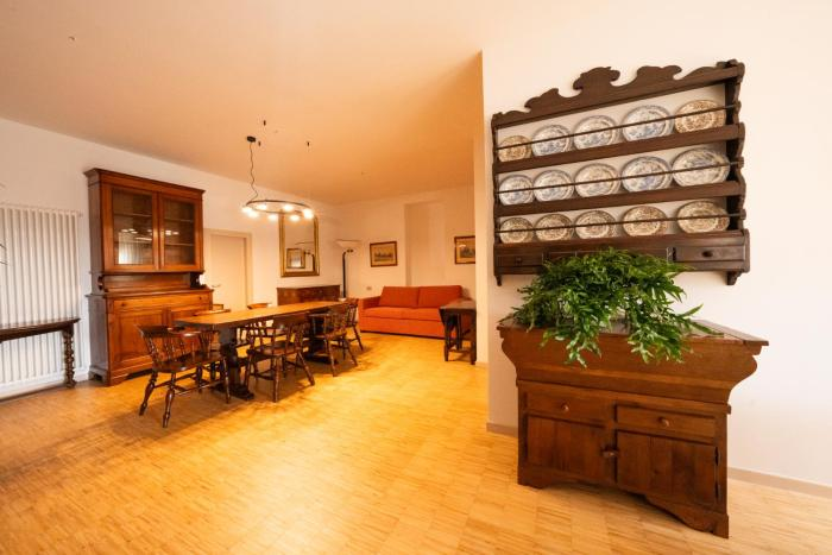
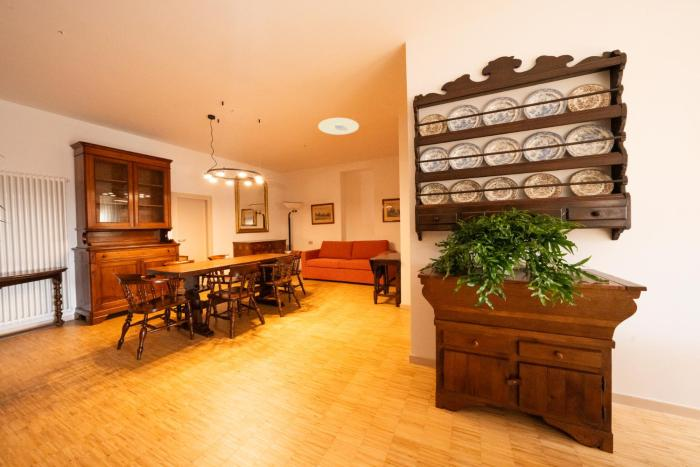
+ ceiling light (338, 124)
